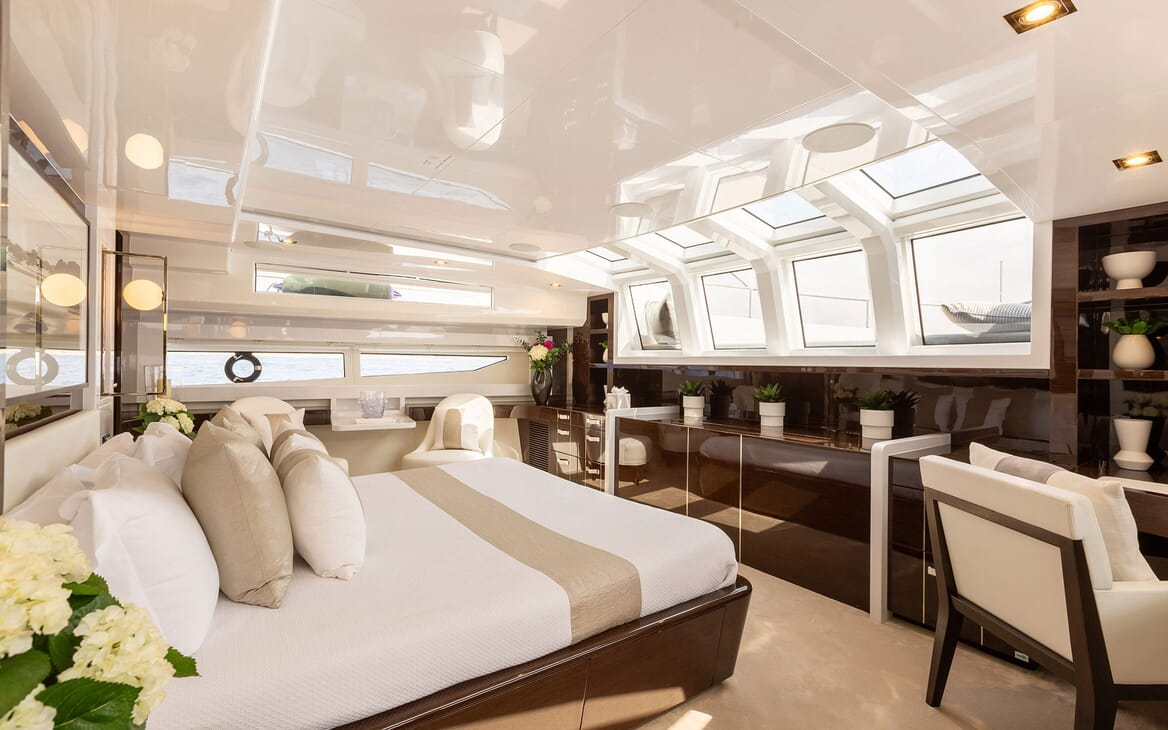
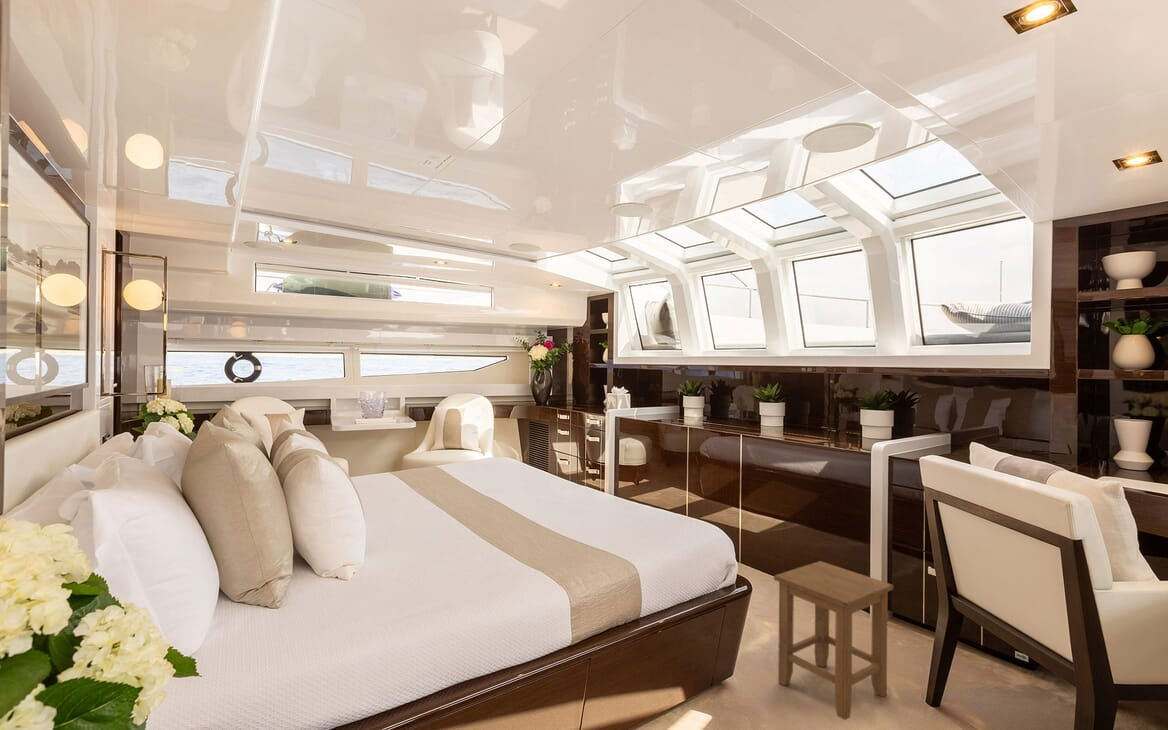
+ stool (831, 637)
